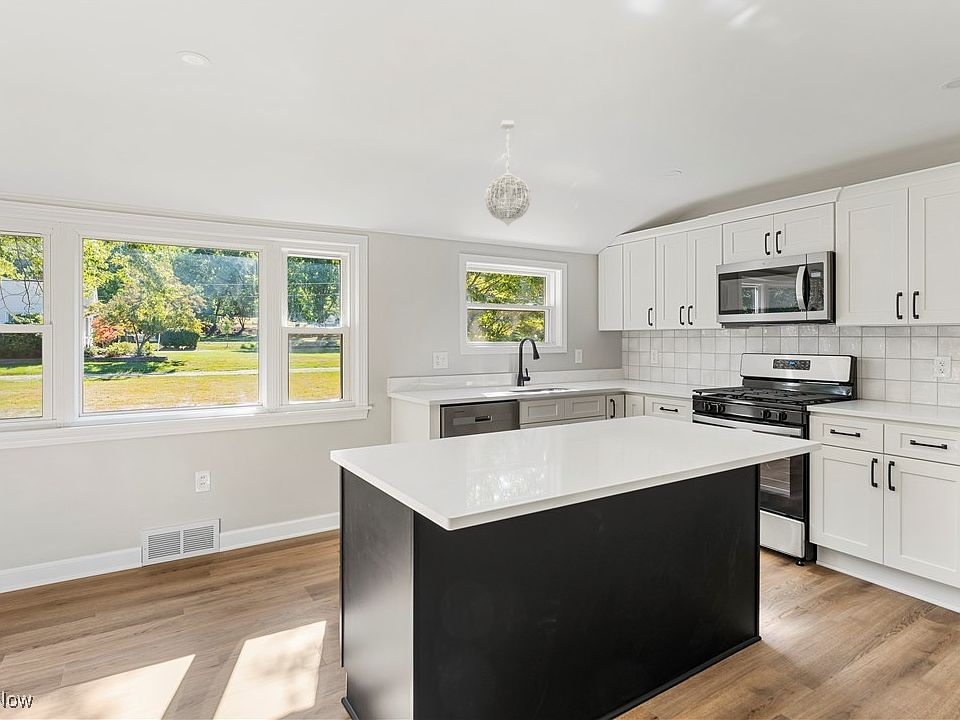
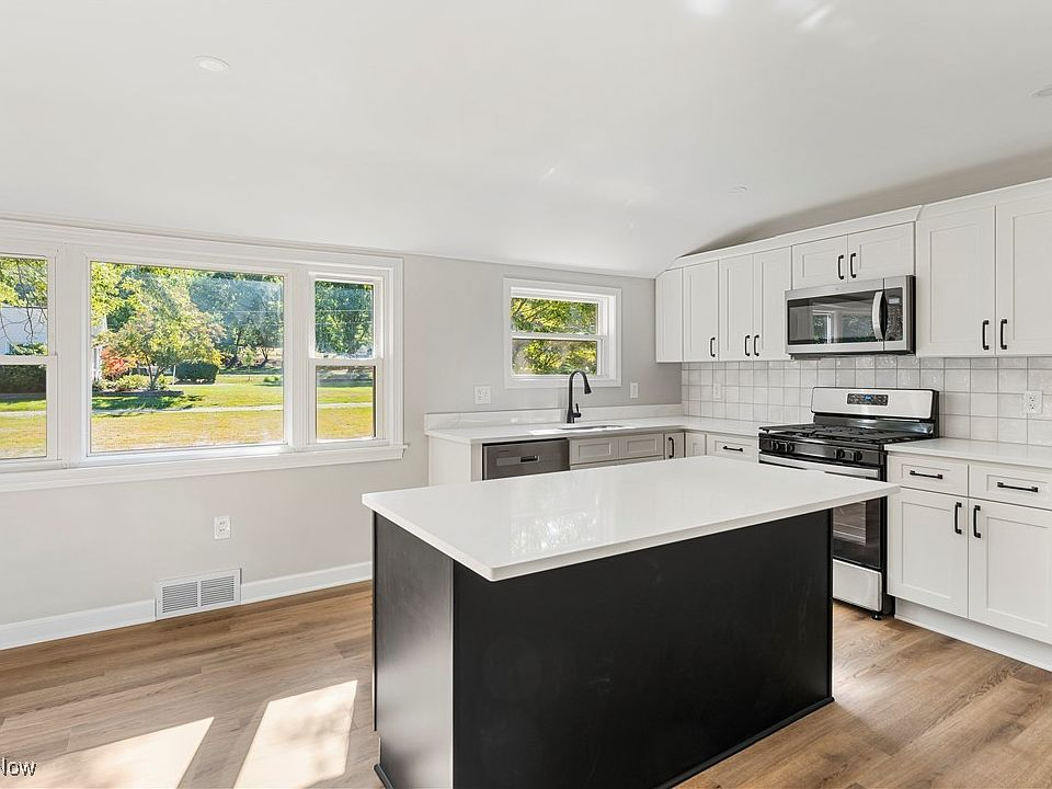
- pendant light (507, 175)
